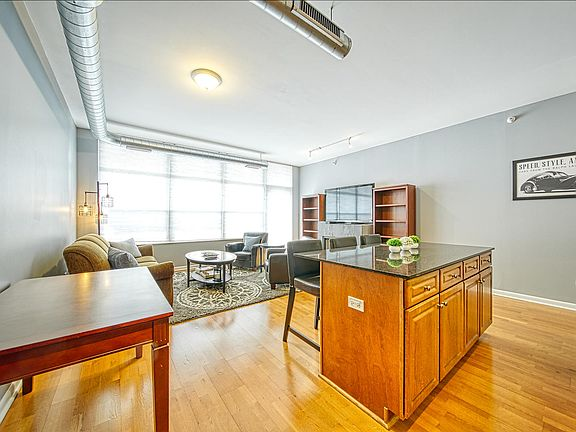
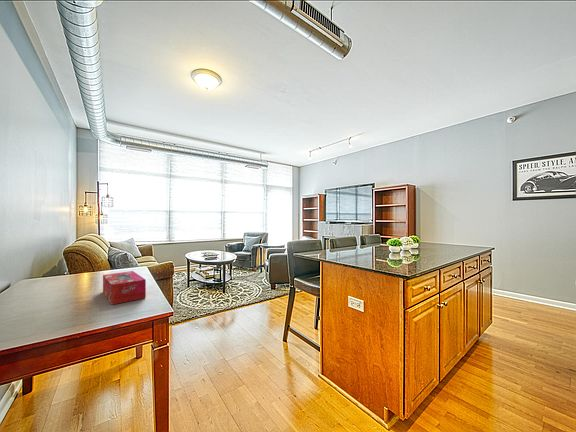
+ tissue box (123, 285)
